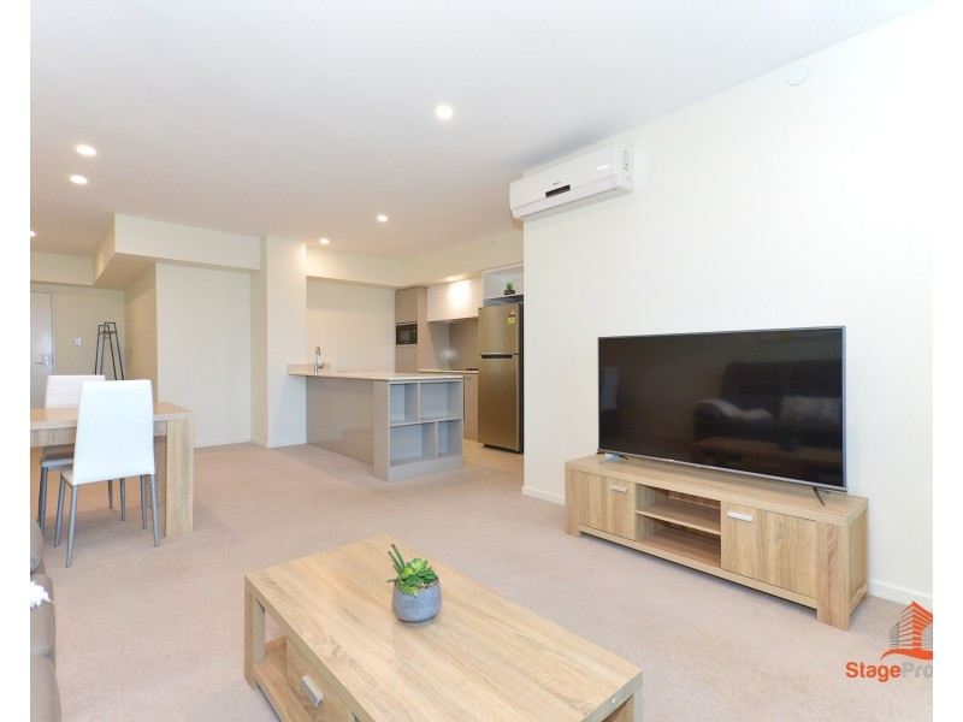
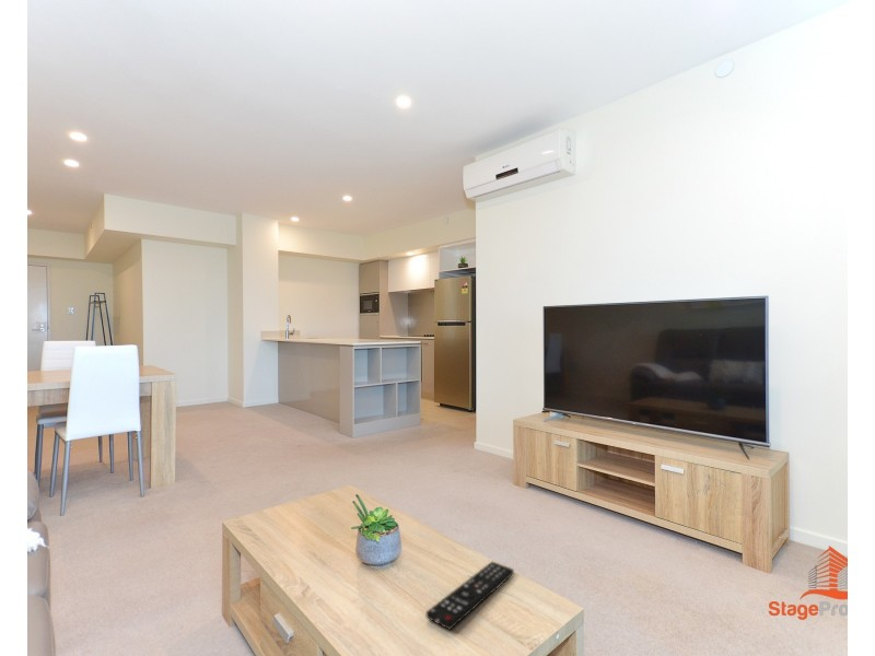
+ remote control (472, 590)
